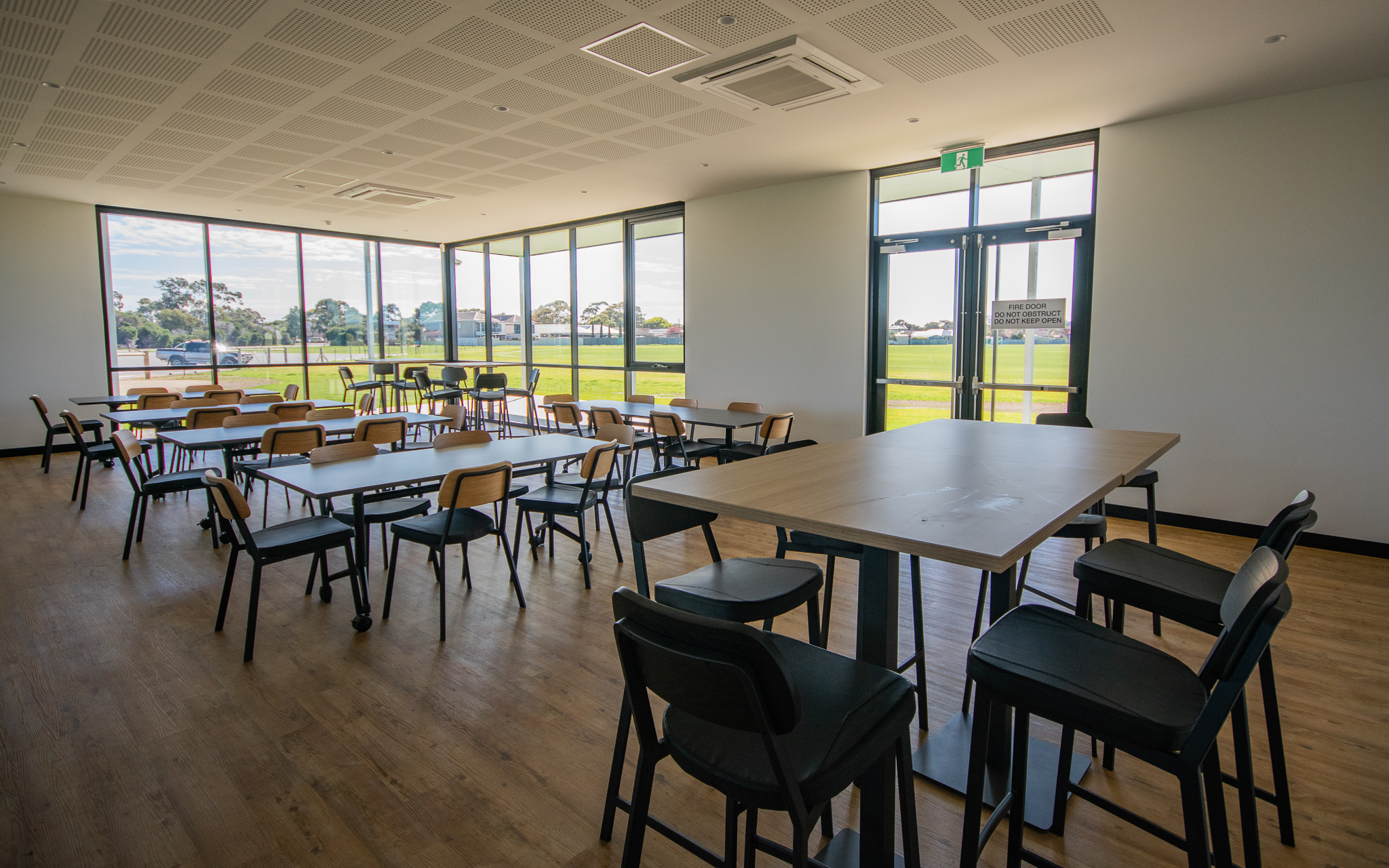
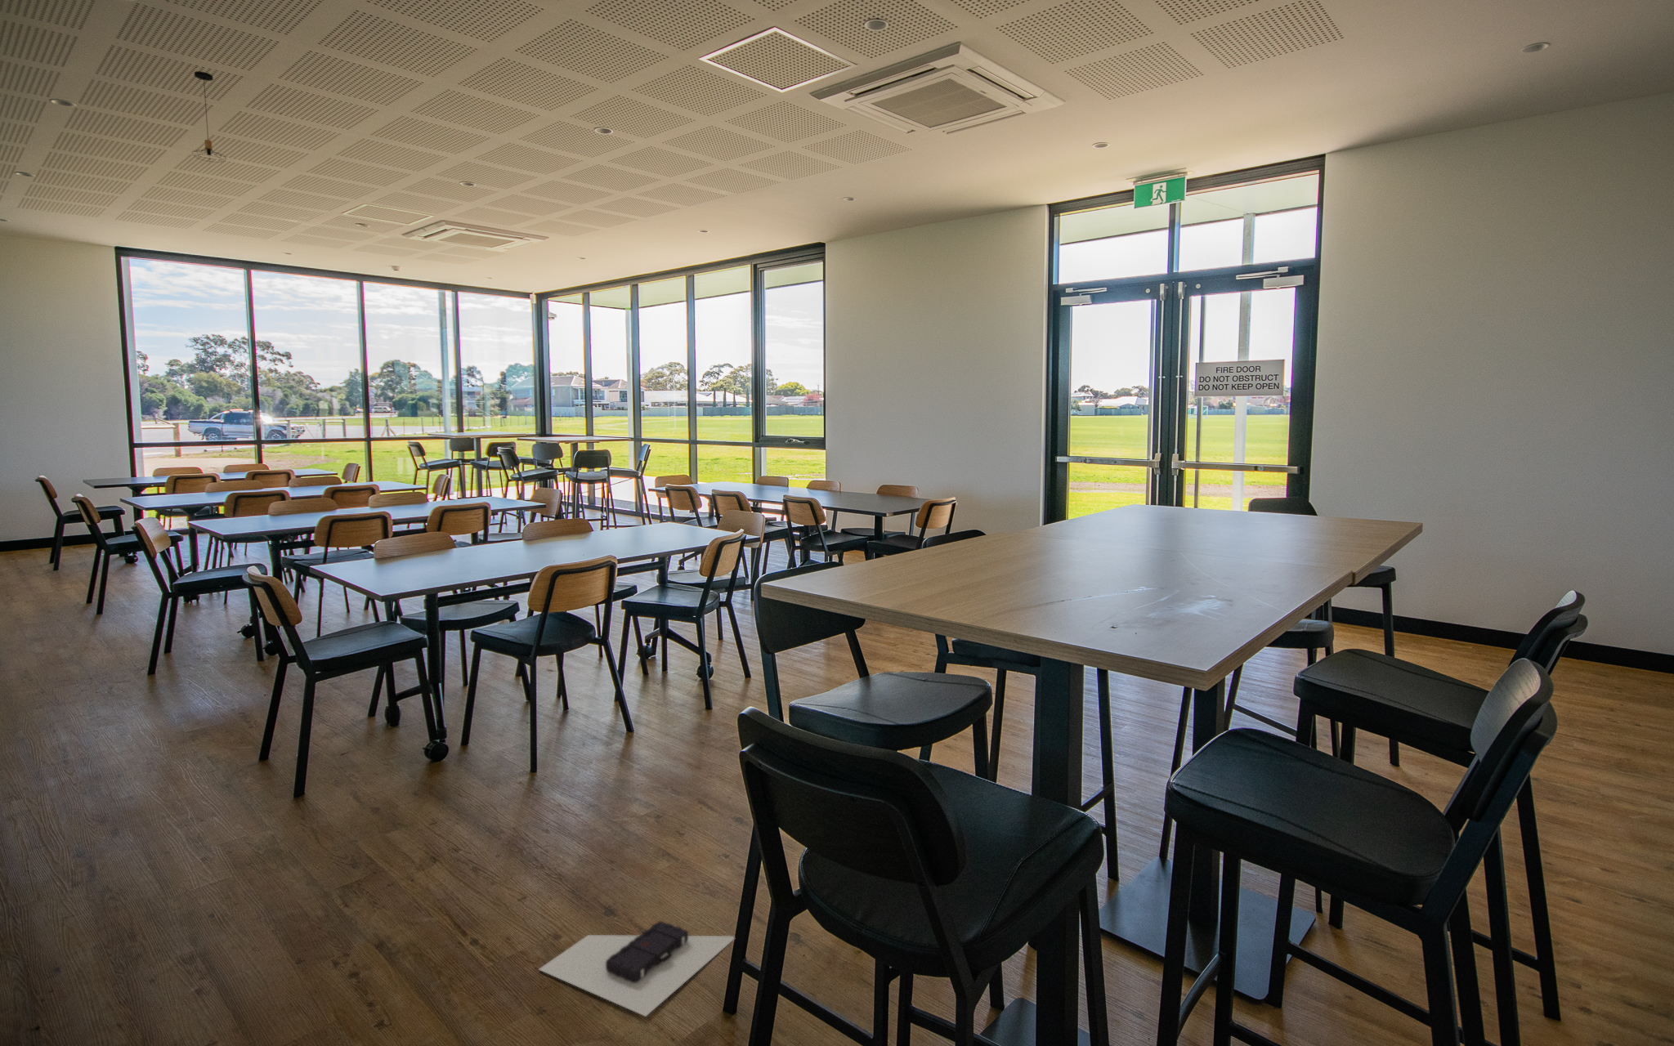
+ pendant light (206, 118)
+ hard case (640, 947)
